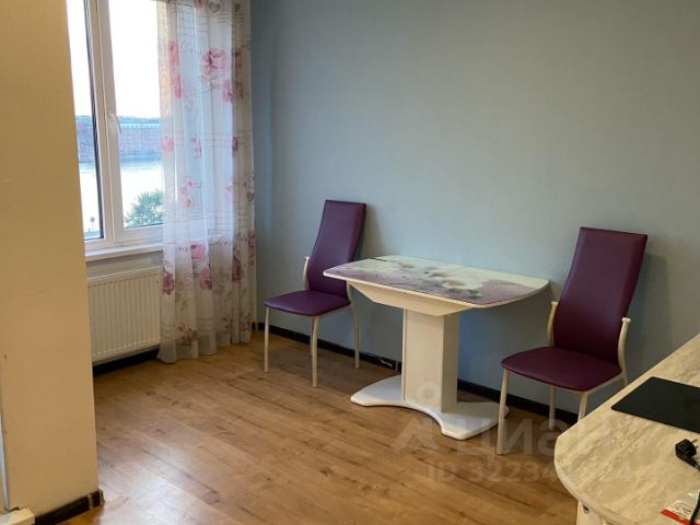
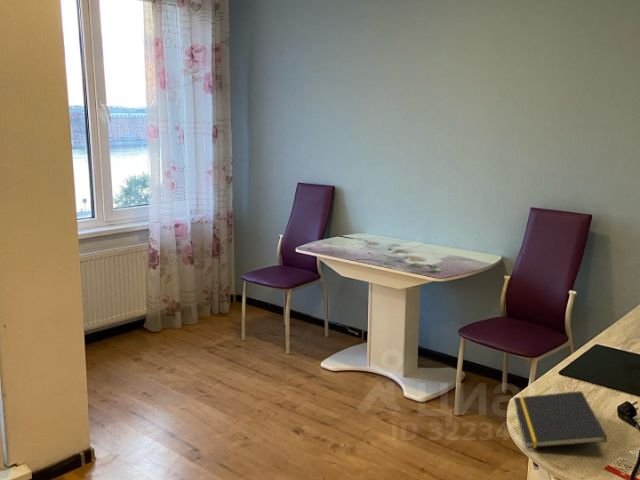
+ notepad (556, 417)
